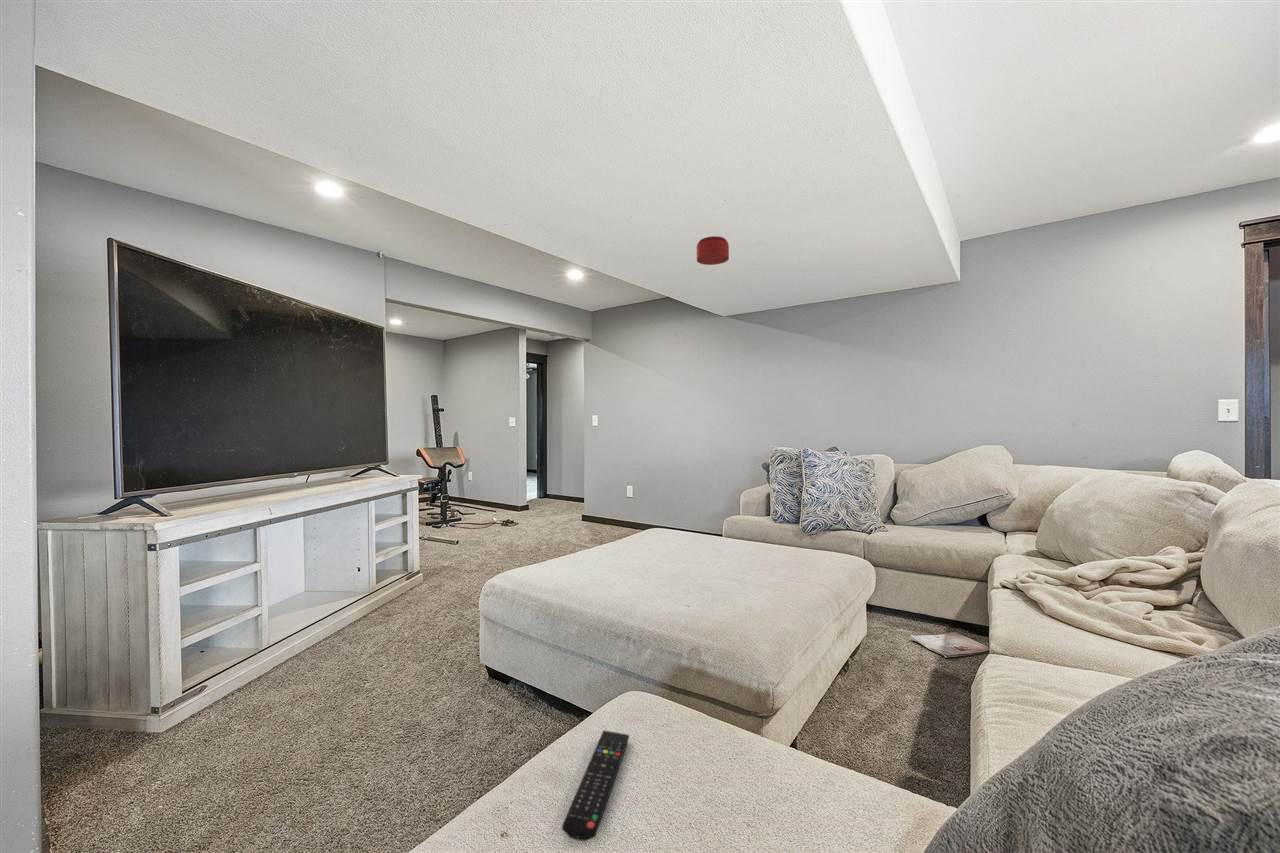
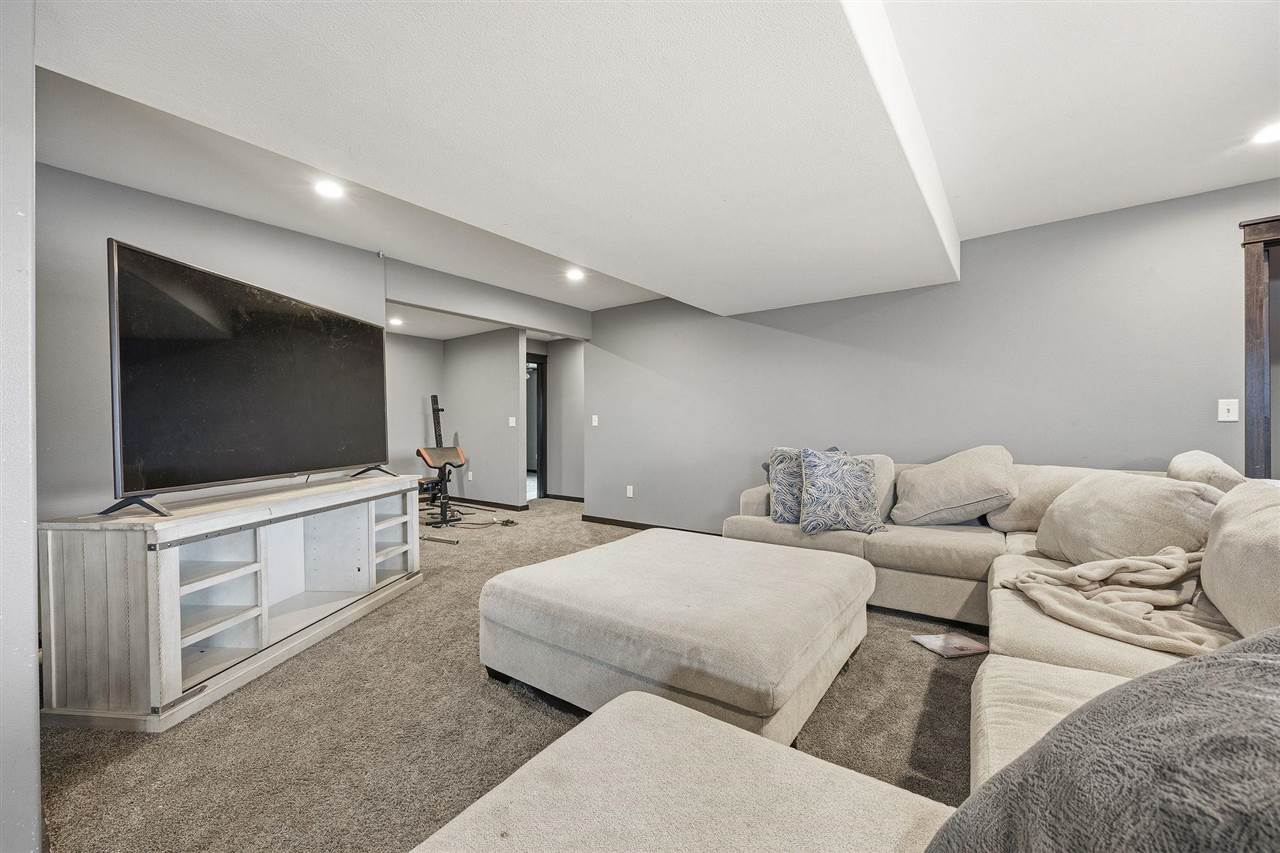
- smoke detector (712, 250)
- remote control (599, 778)
